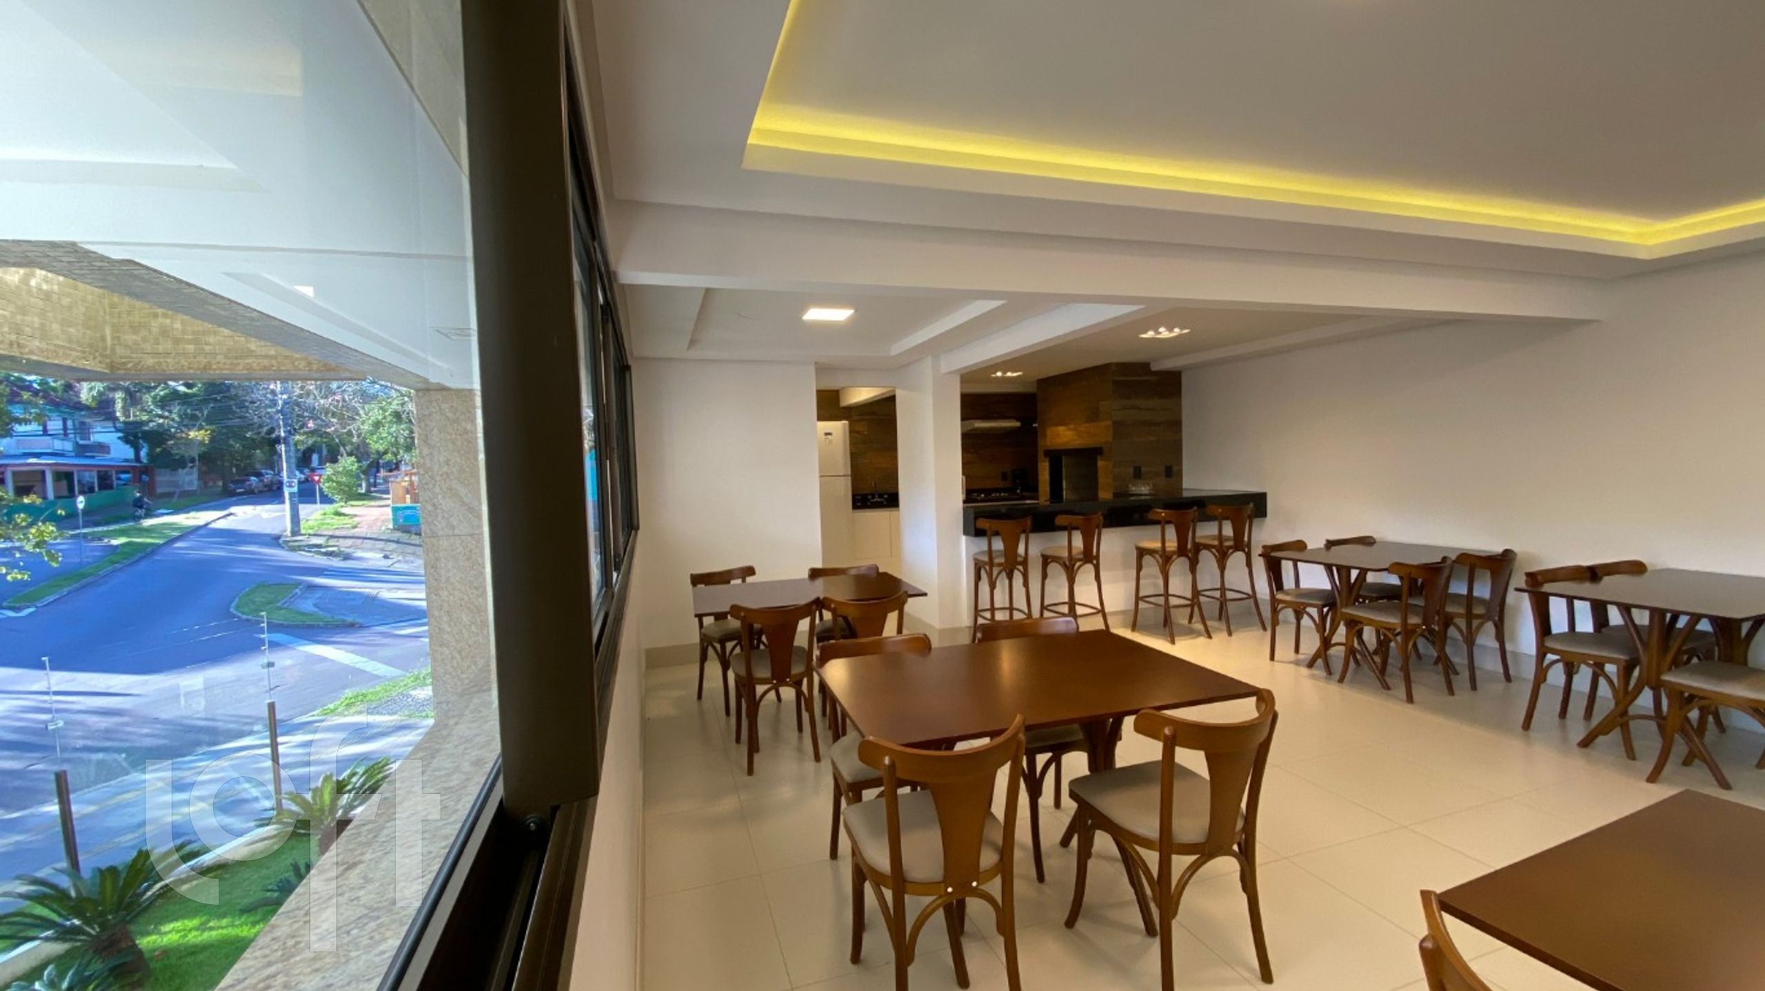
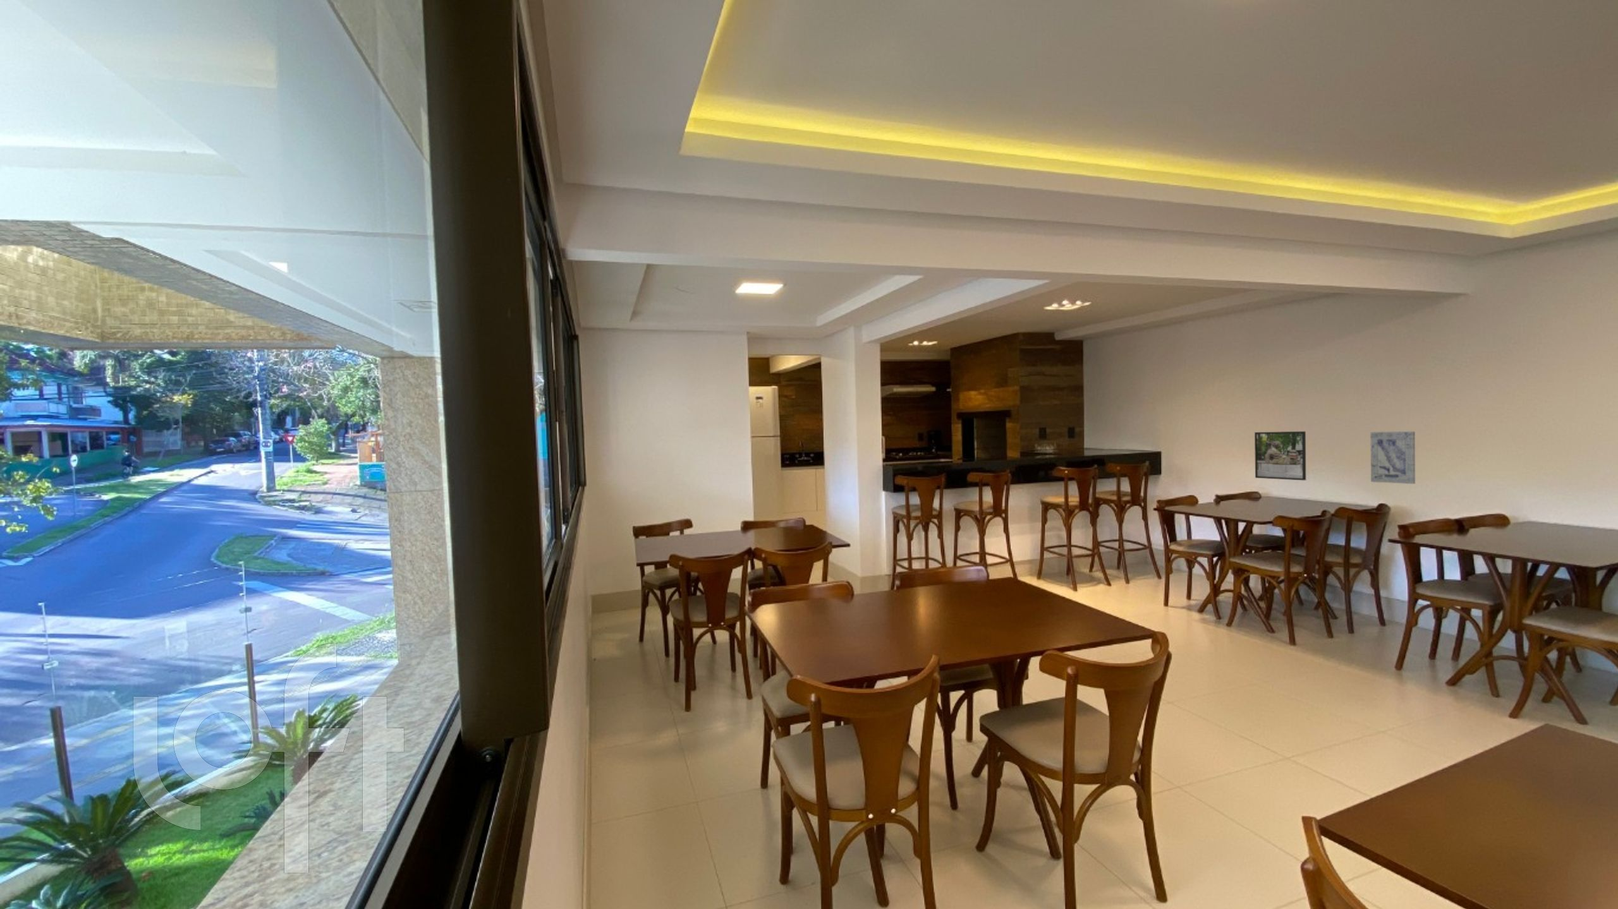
+ wall art (1391, 457)
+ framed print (1279, 456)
